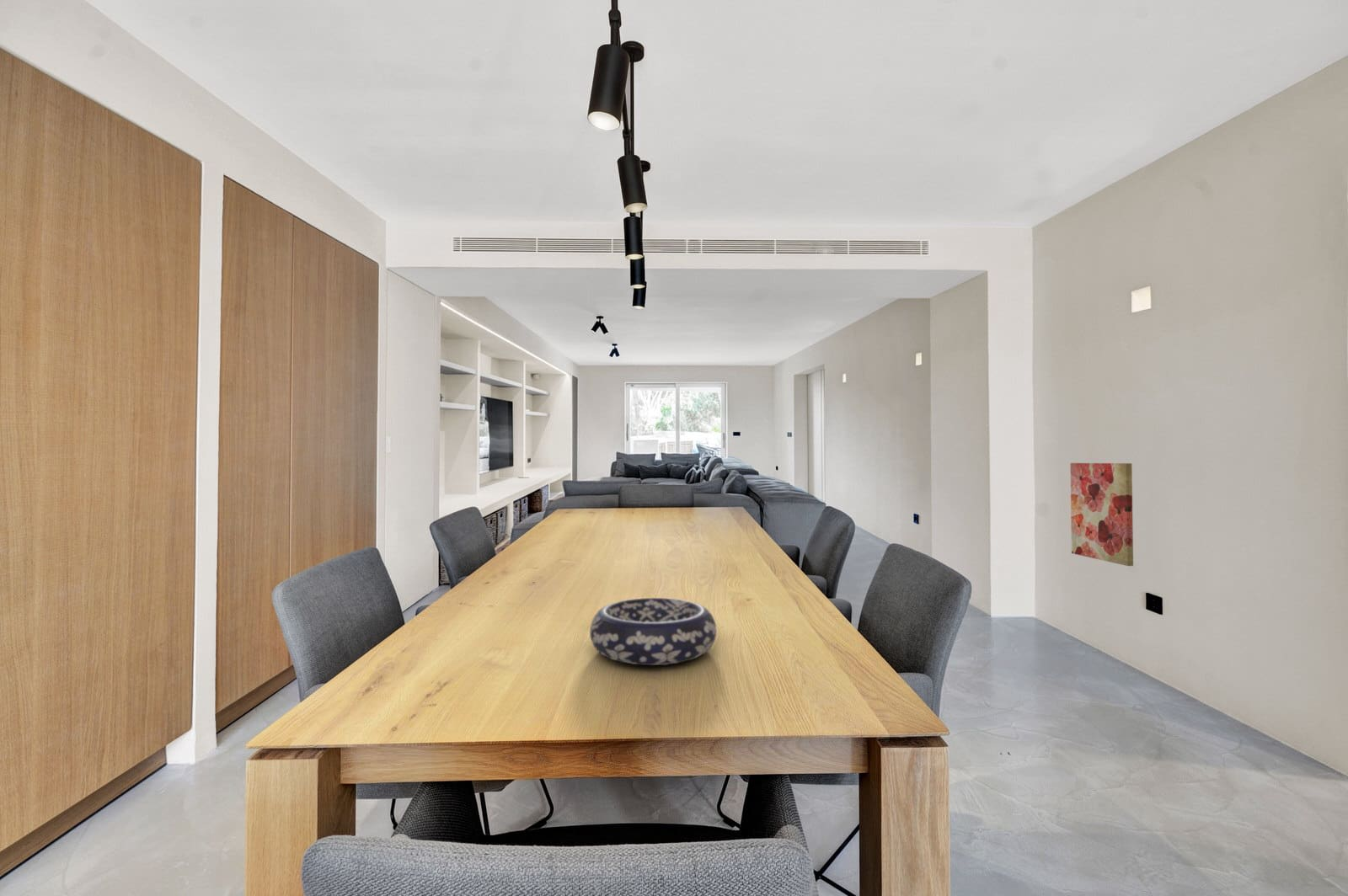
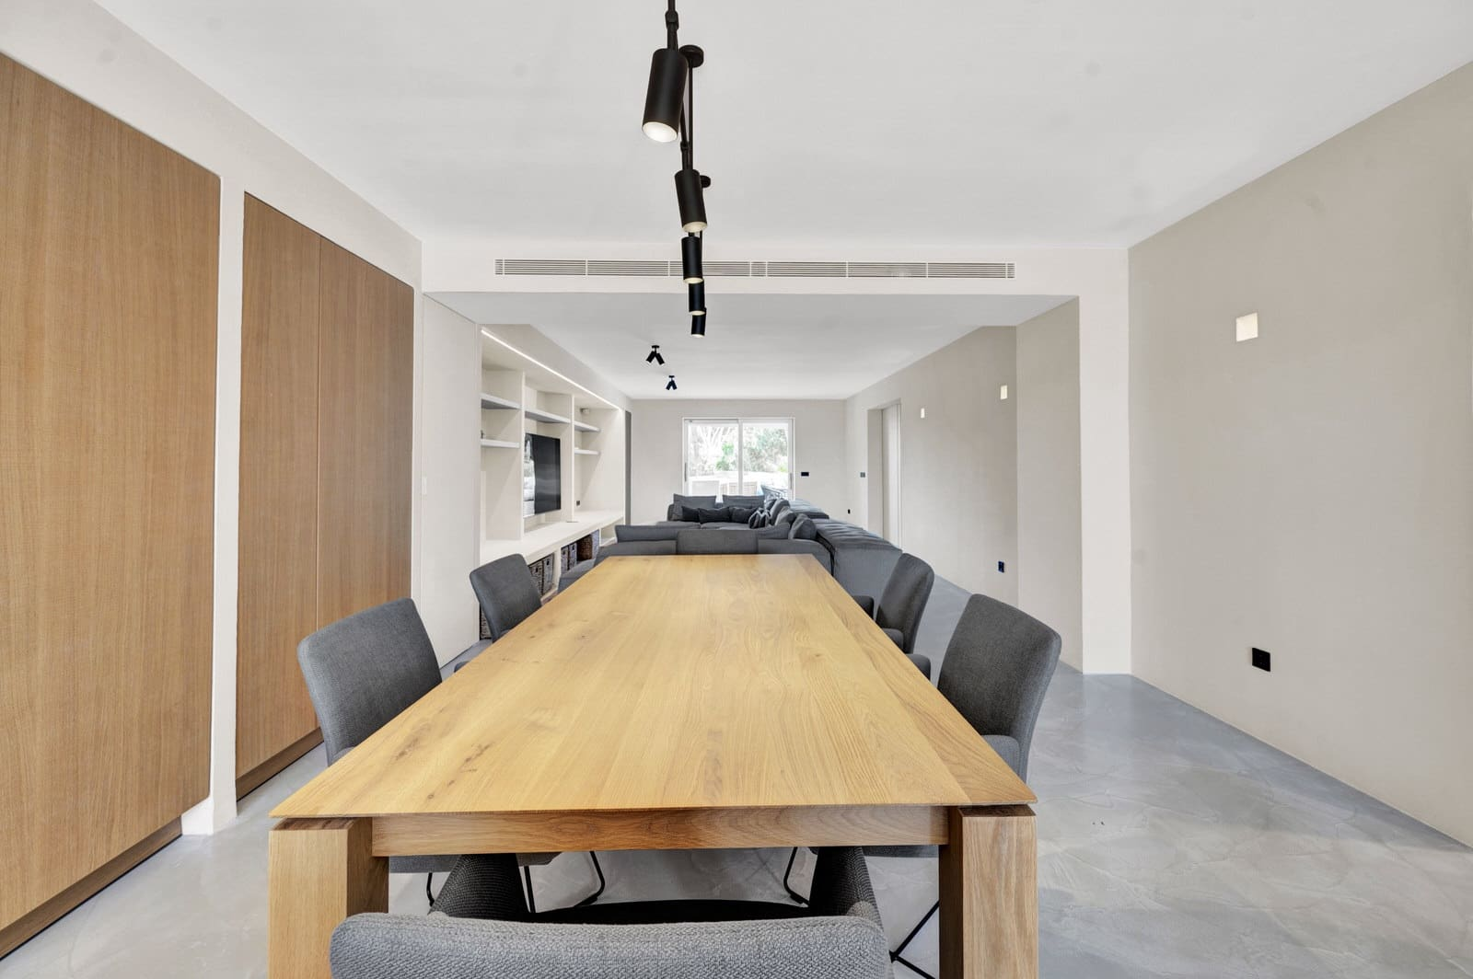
- decorative bowl (653, 629)
- wall art (1099, 511)
